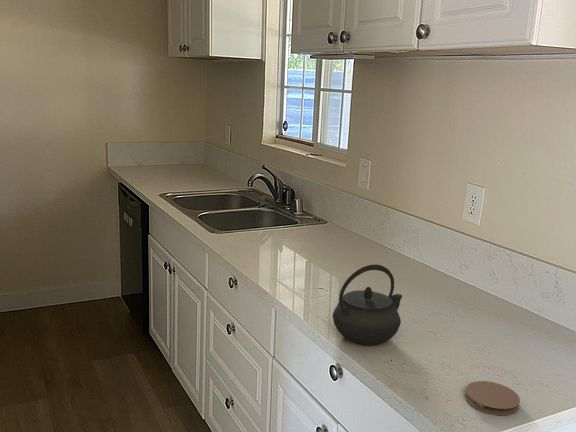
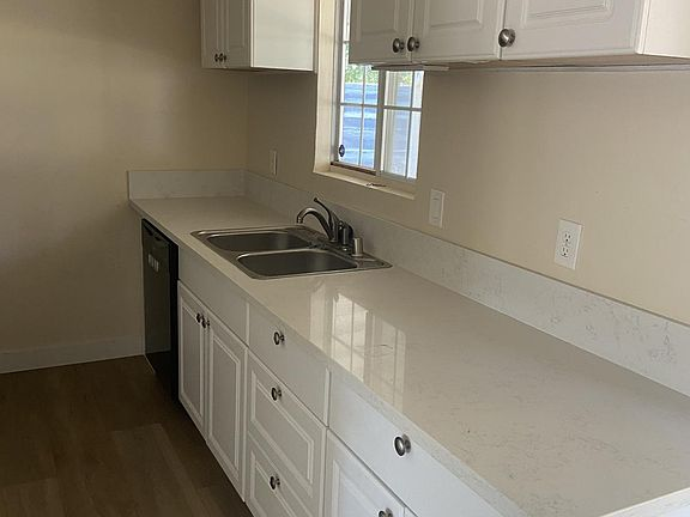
- kettle (371, 300)
- coaster (492, 397)
